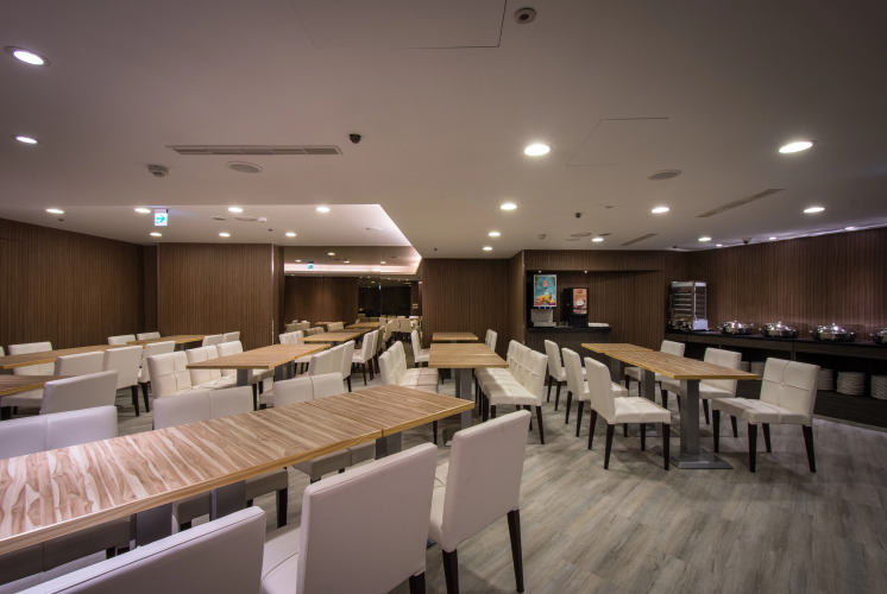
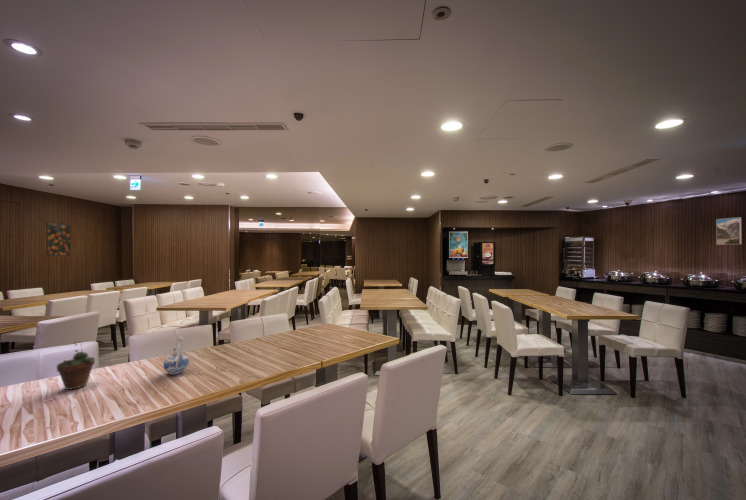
+ ceramic pitcher (176, 354)
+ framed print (58, 239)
+ succulent plant (76, 363)
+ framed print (728, 231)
